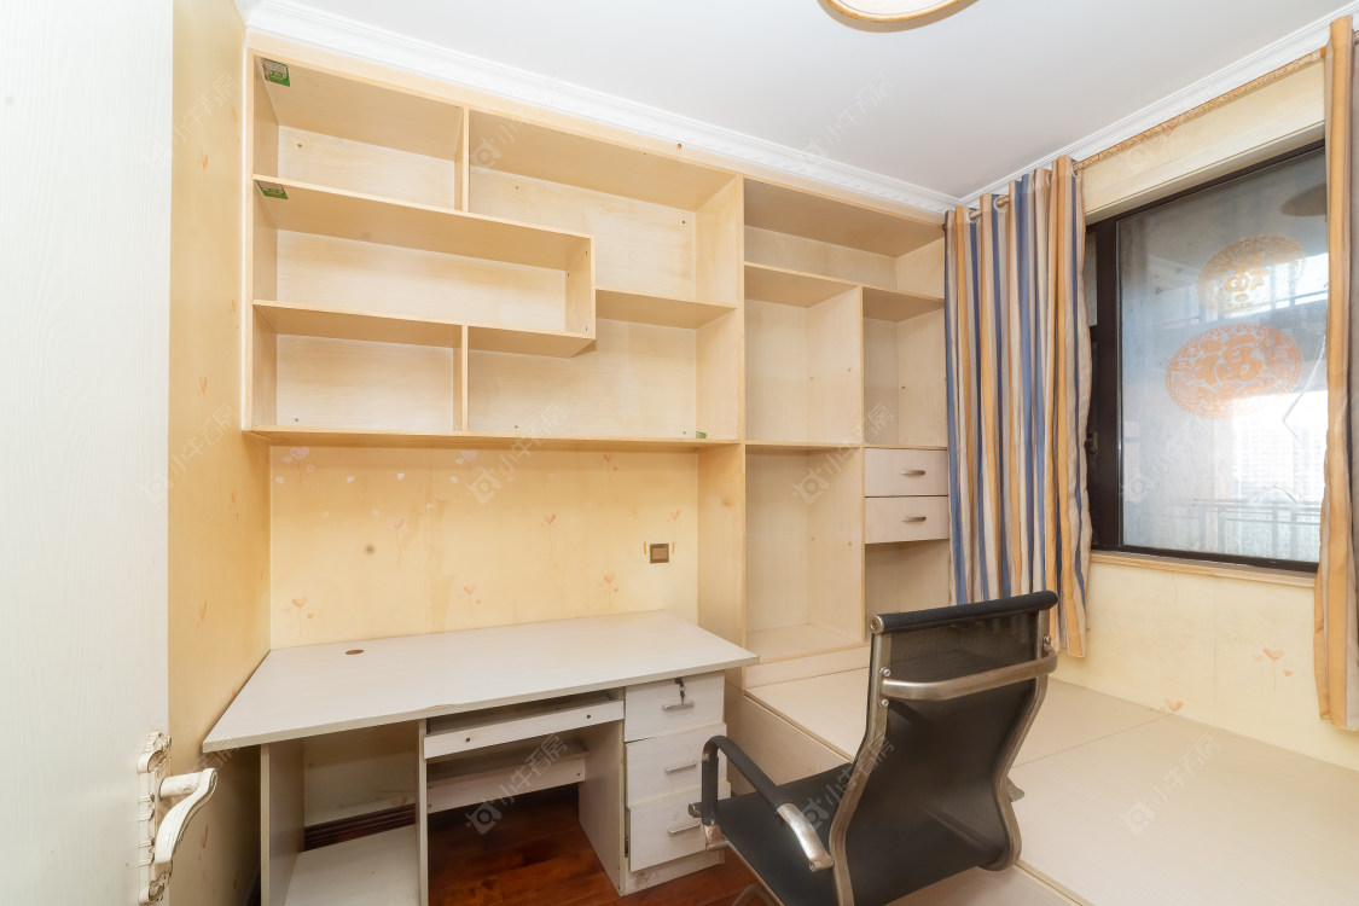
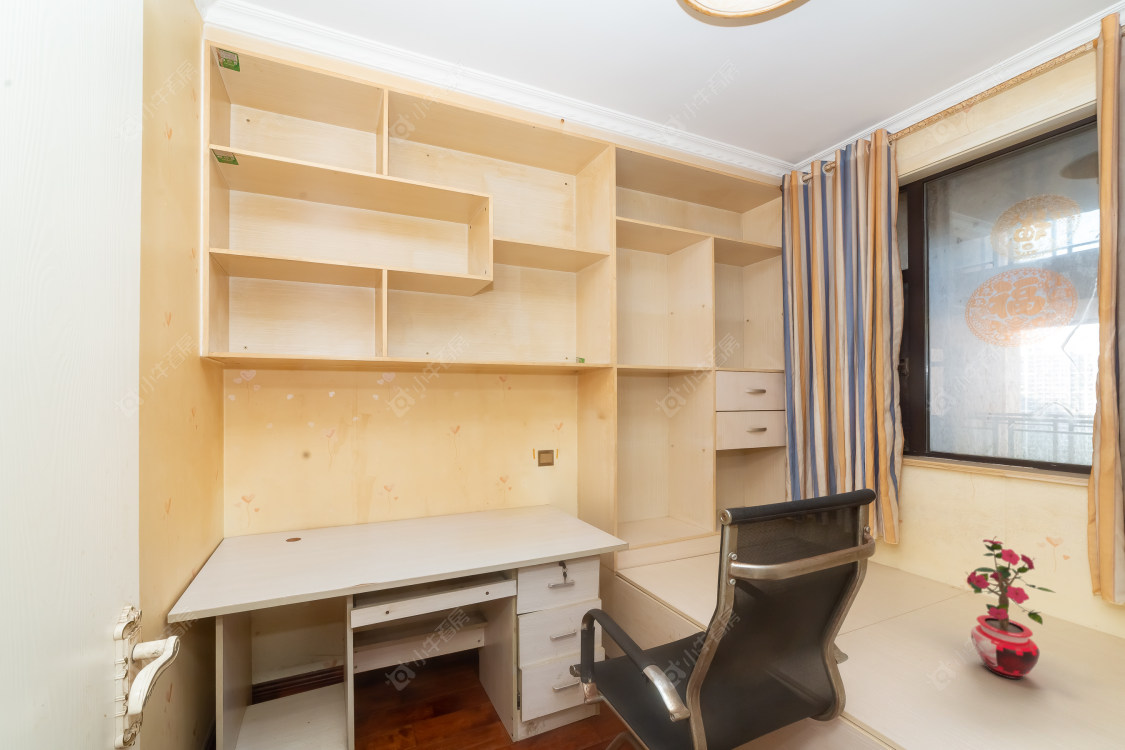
+ potted plant (1008, 607)
